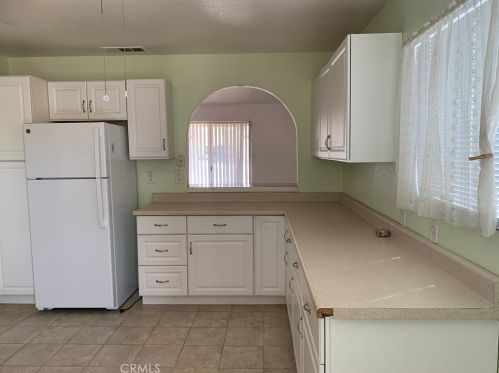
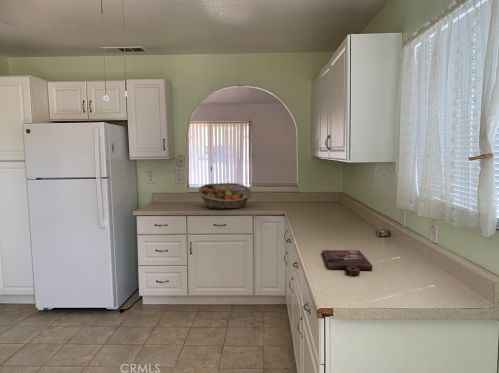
+ fruit basket (225, 195)
+ cutting board (347, 259)
